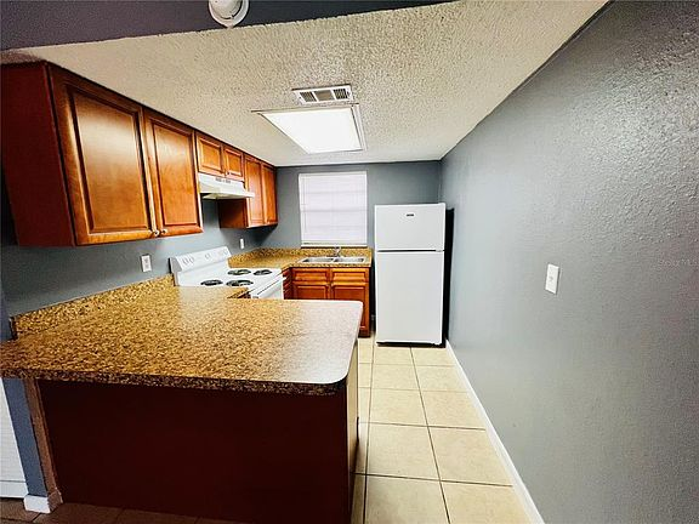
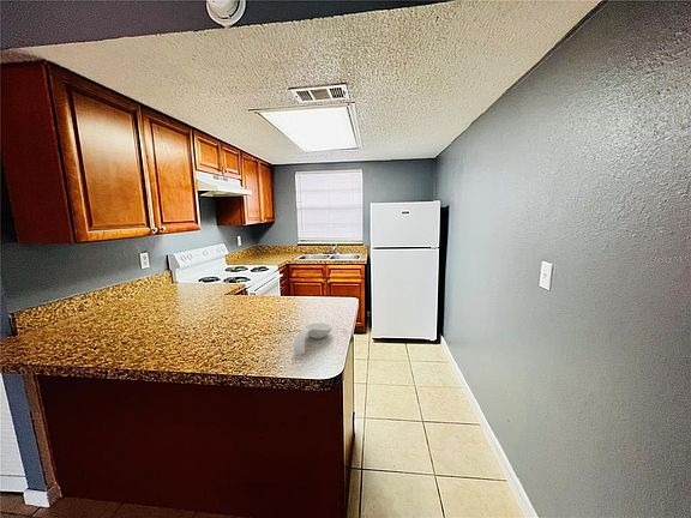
+ spoon rest (312, 332)
